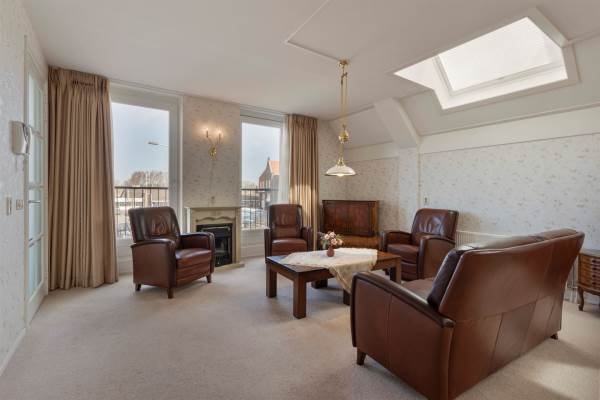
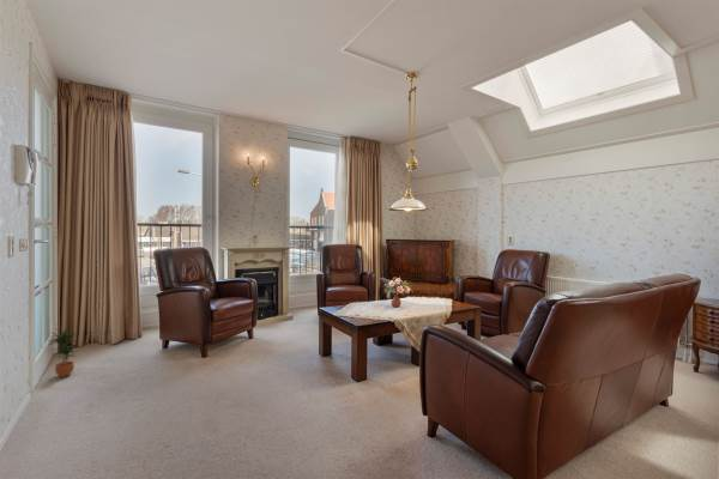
+ potted plant (62, 351)
